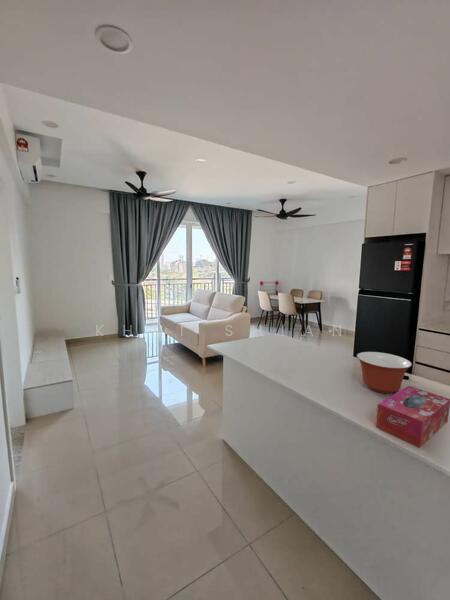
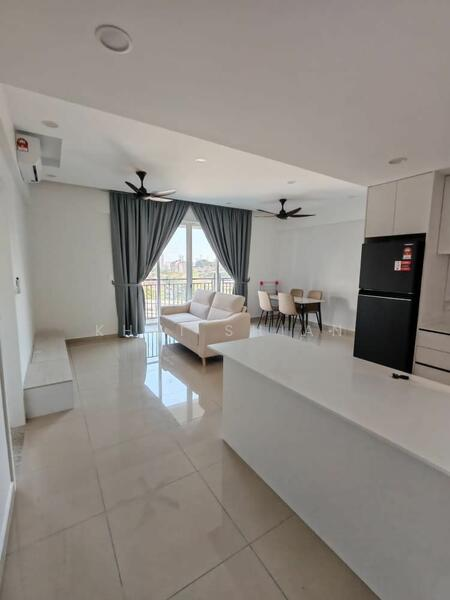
- tissue box (413, 412)
- mixing bowl (381, 373)
